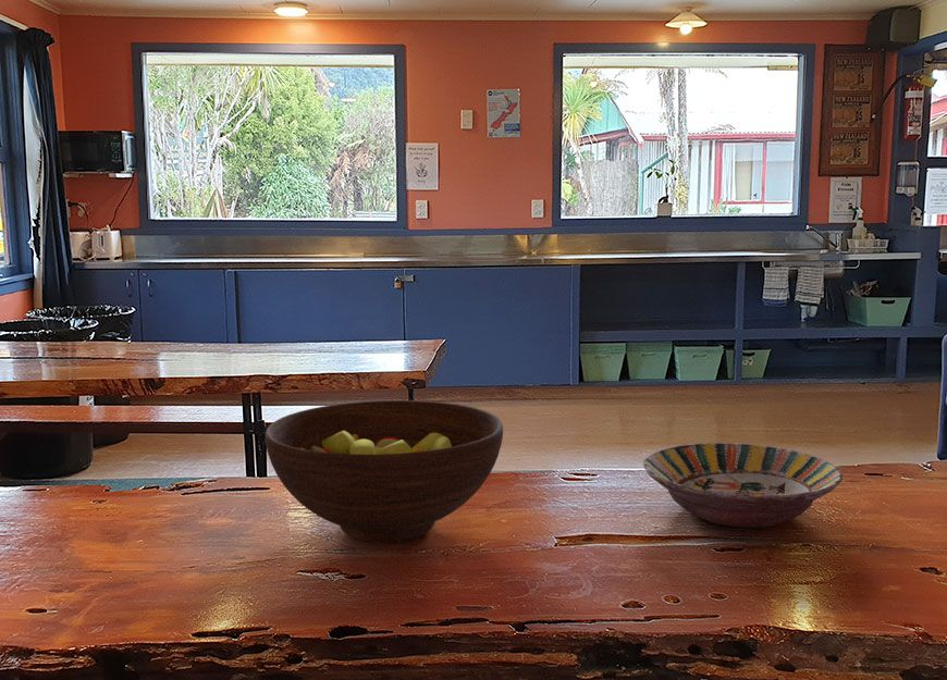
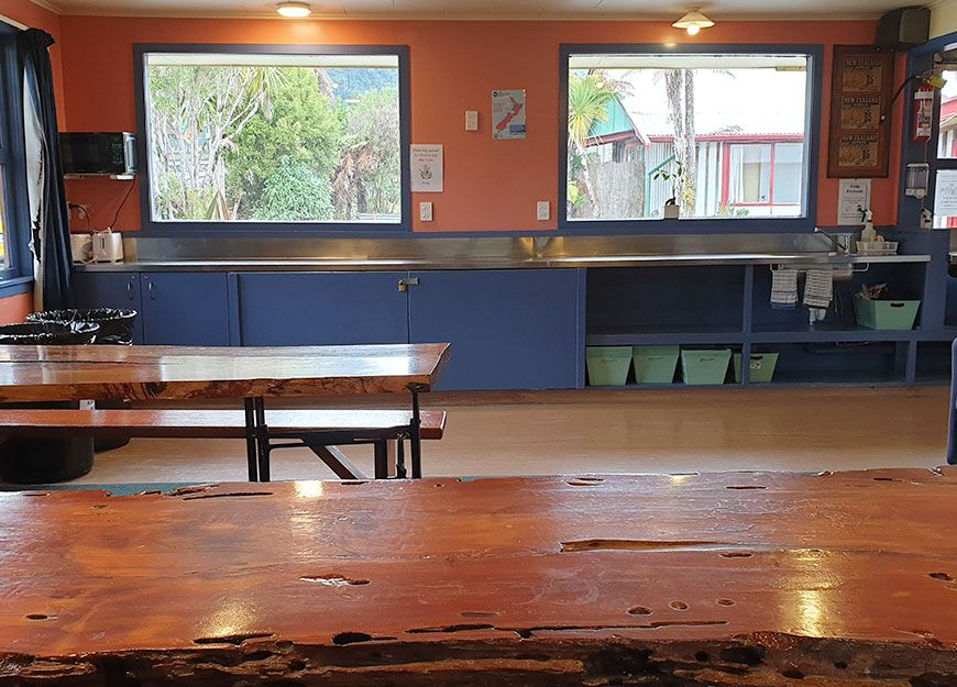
- serving bowl (739, 489)
- fruit bowl (386, 477)
